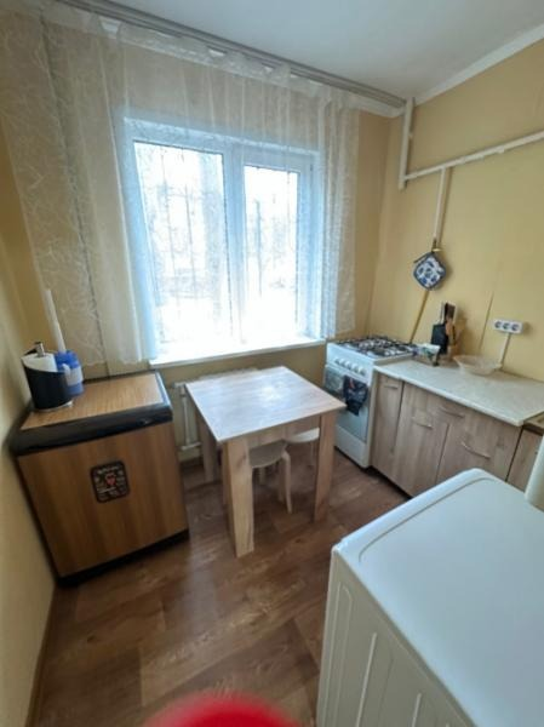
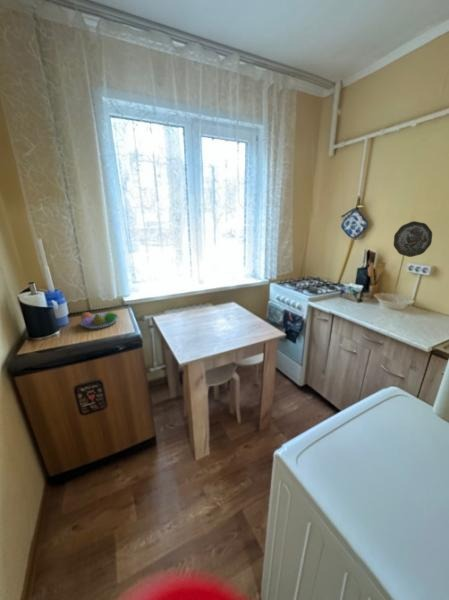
+ decorative plate (412, 239)
+ fruit bowl (100, 316)
